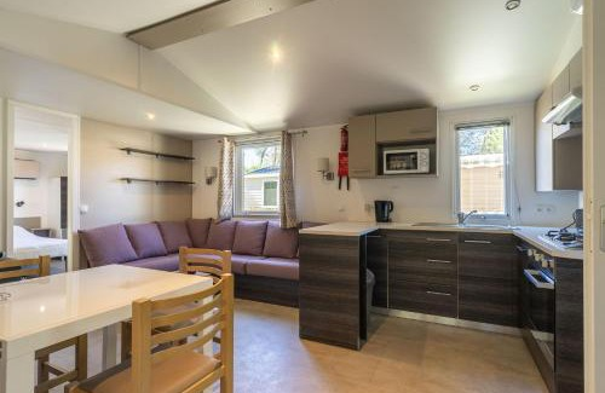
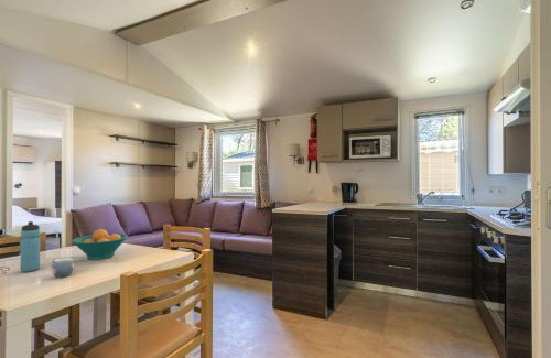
+ mug (63, 267)
+ water bottle (30, 246)
+ fruit bowl (100, 242)
